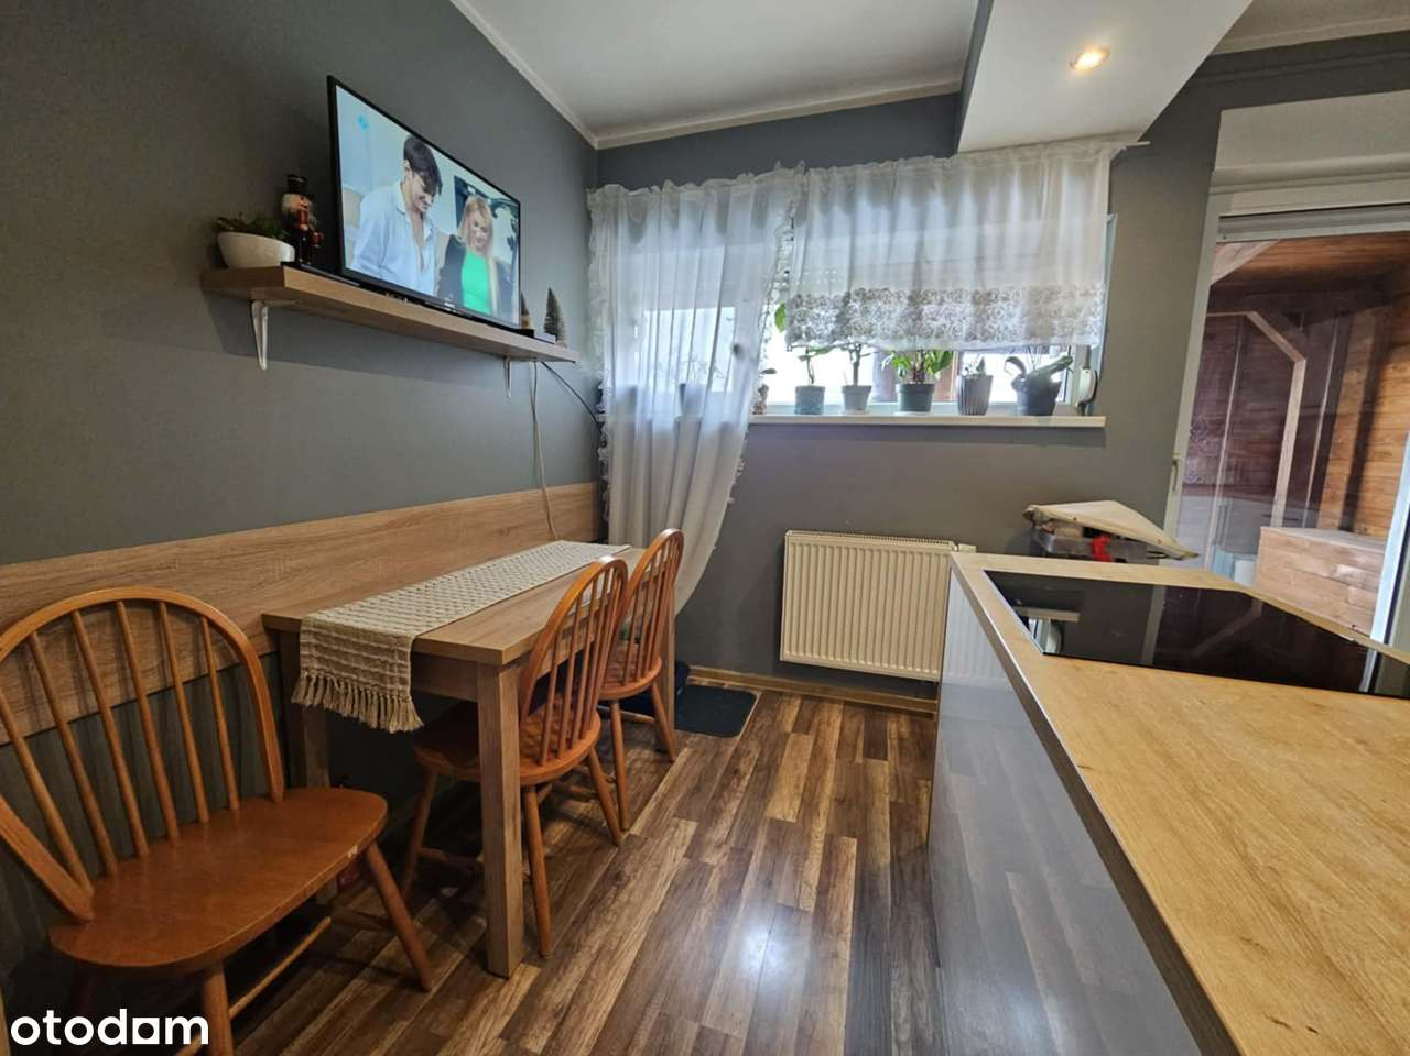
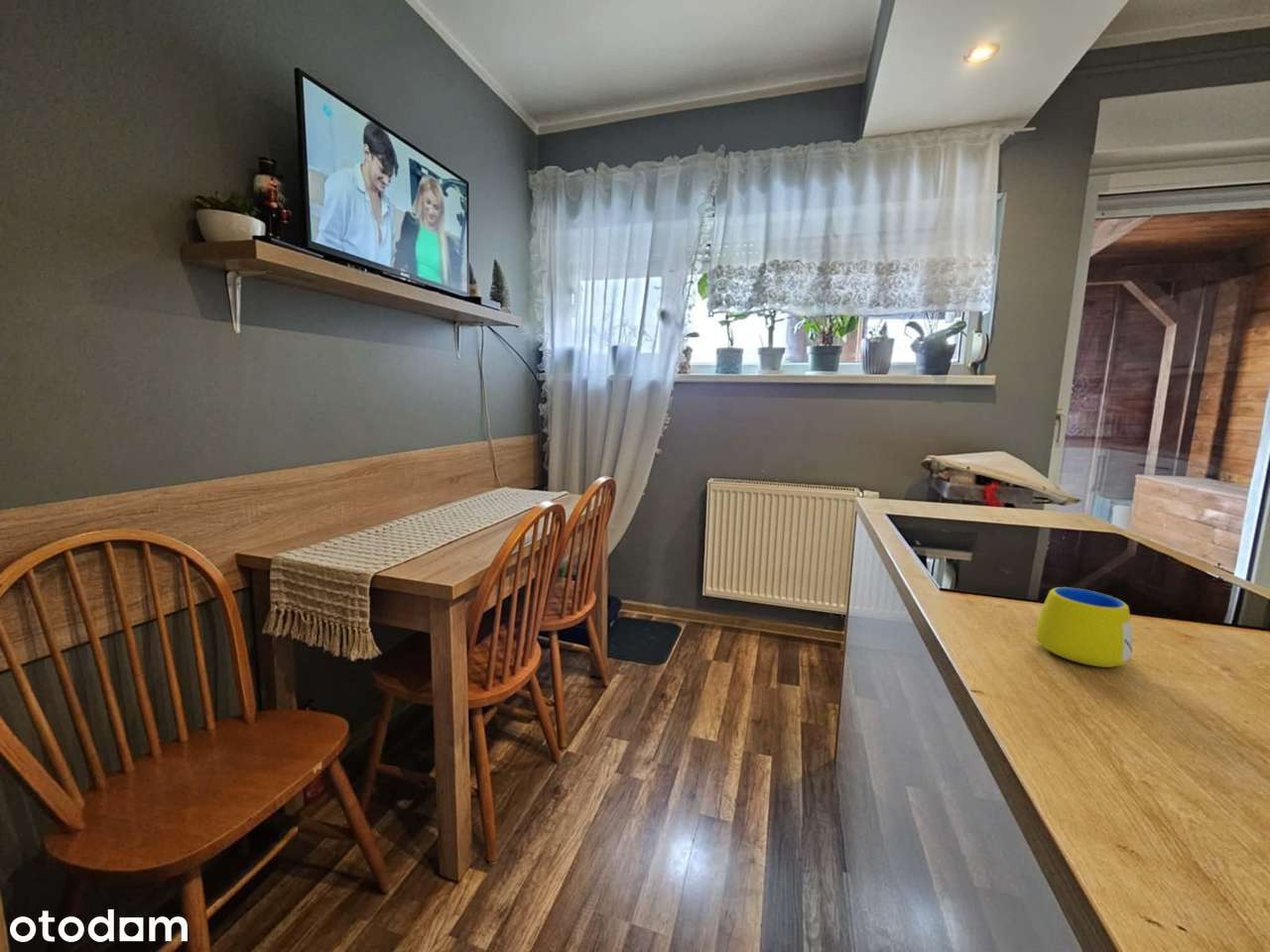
+ mug (1081, 622)
